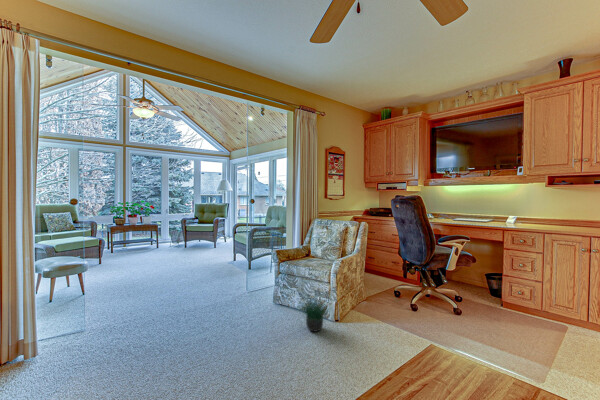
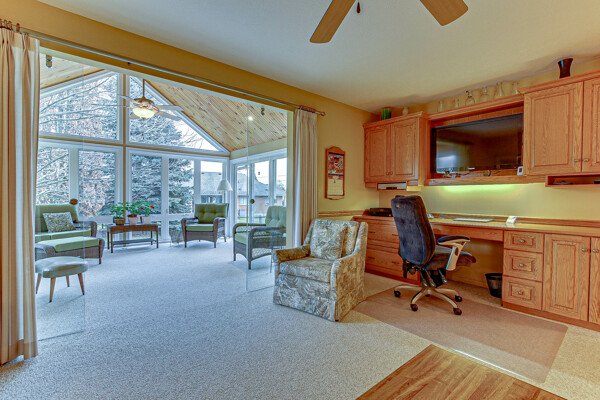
- potted plant (314, 309)
